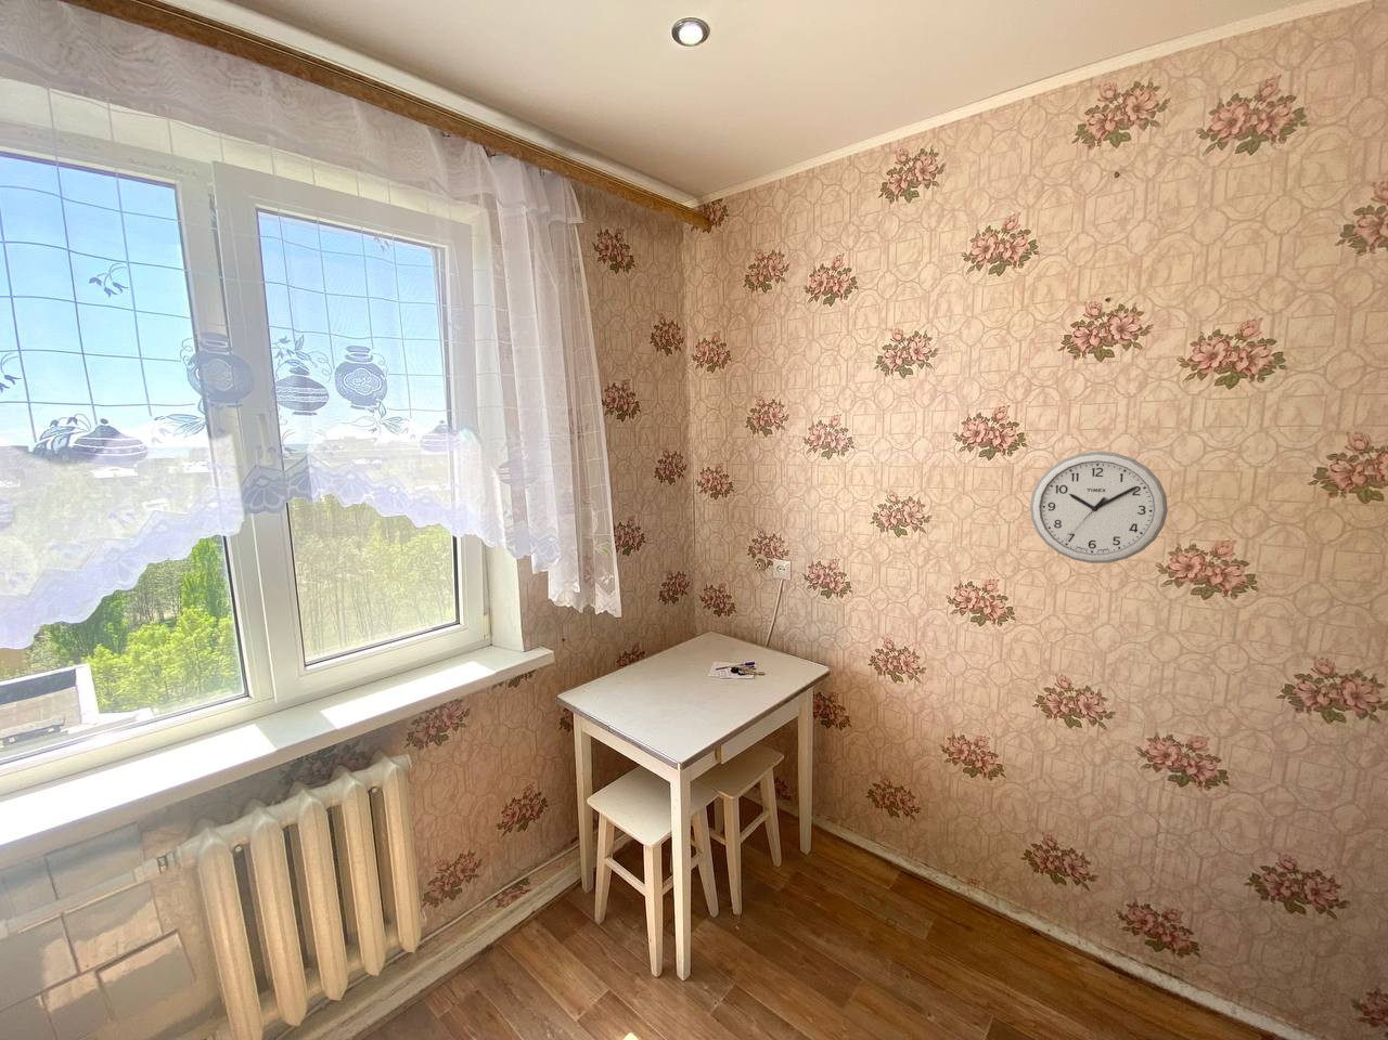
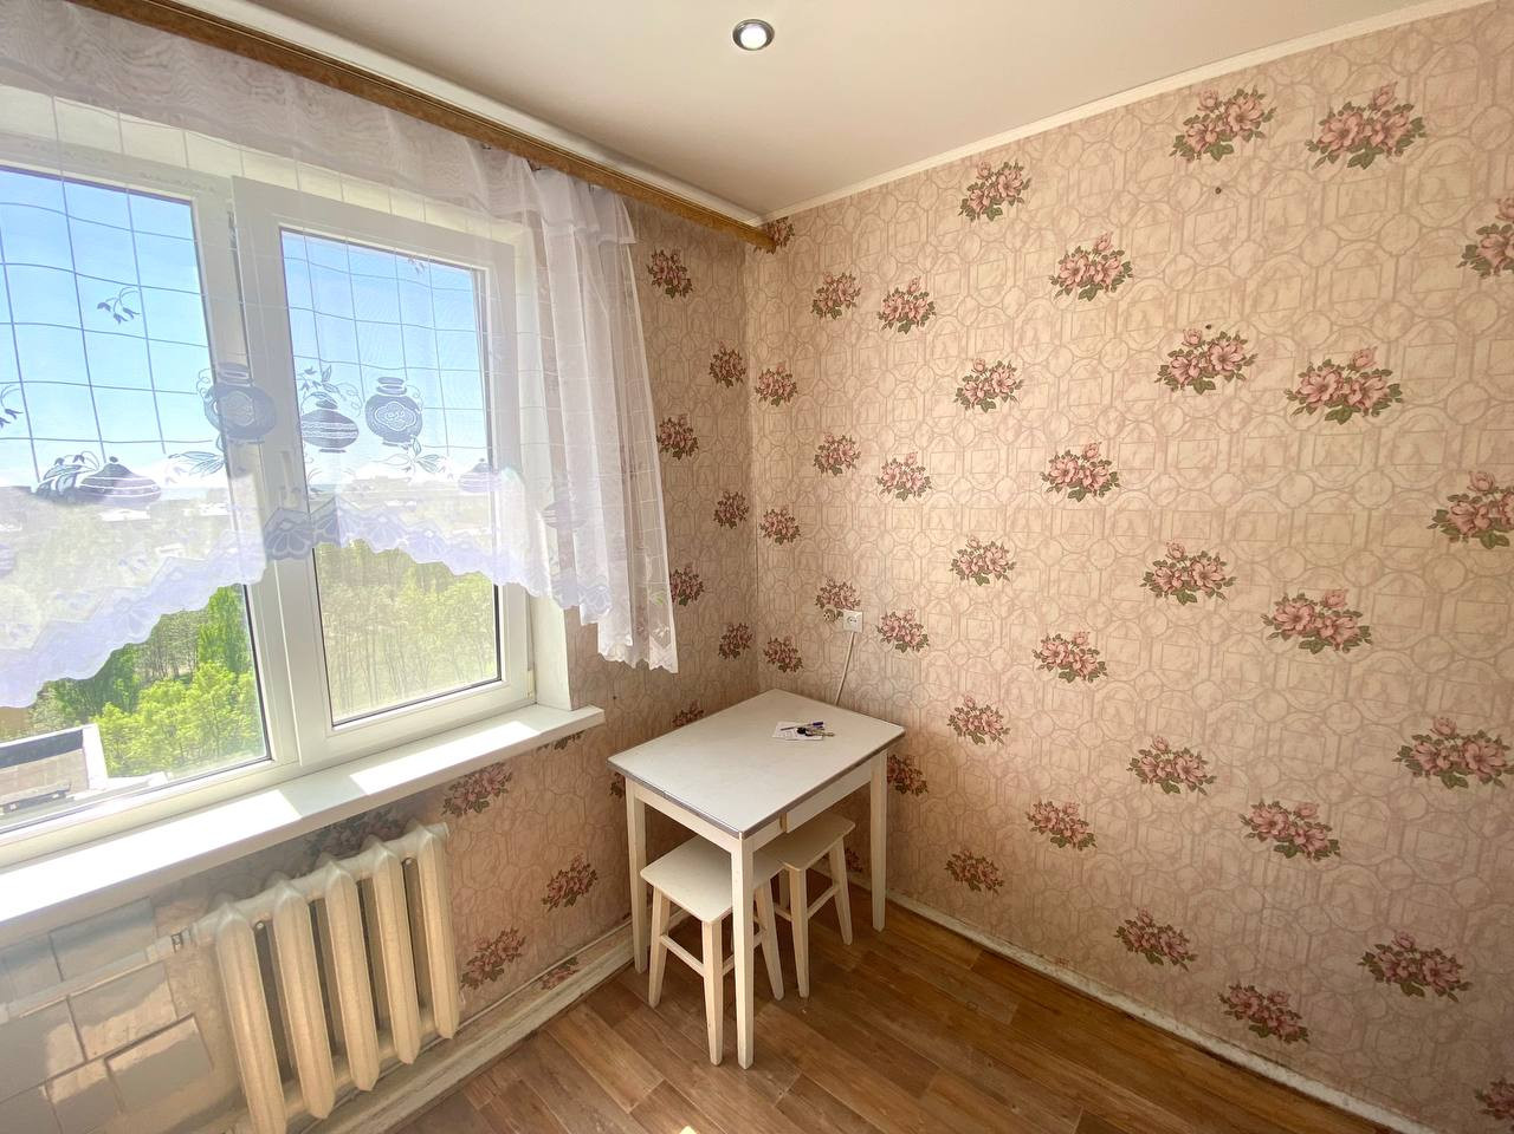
- wall clock (1094, 508)
